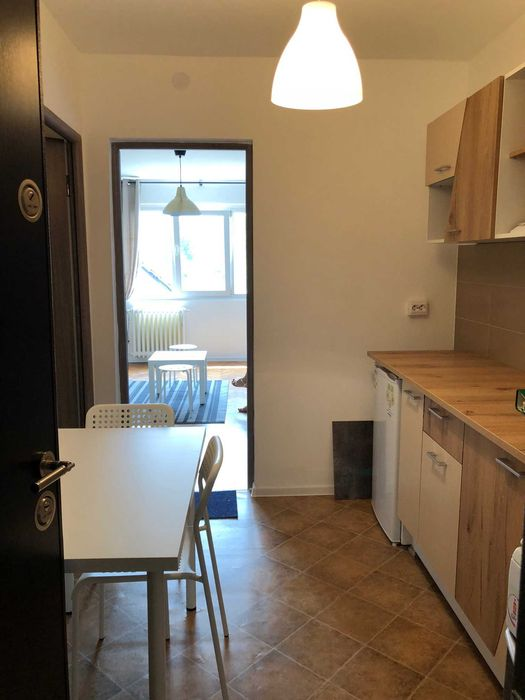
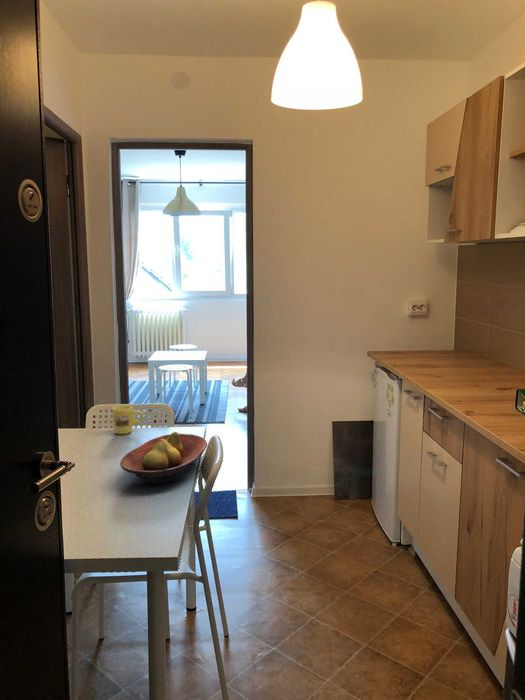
+ fruit bowl (166, 452)
+ mug (128, 419)
